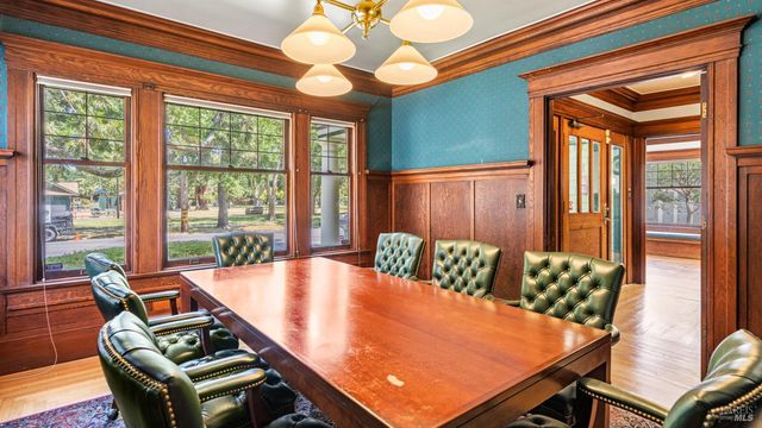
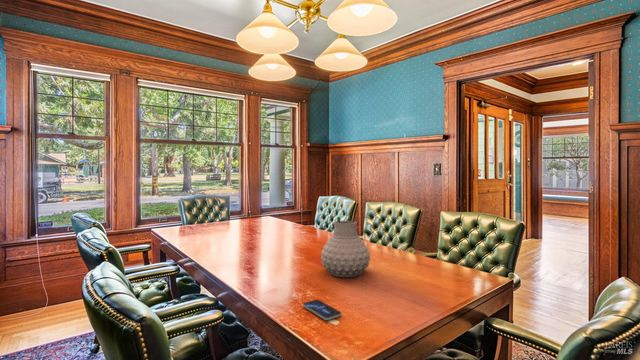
+ smartphone (321, 309)
+ vase (345, 247)
